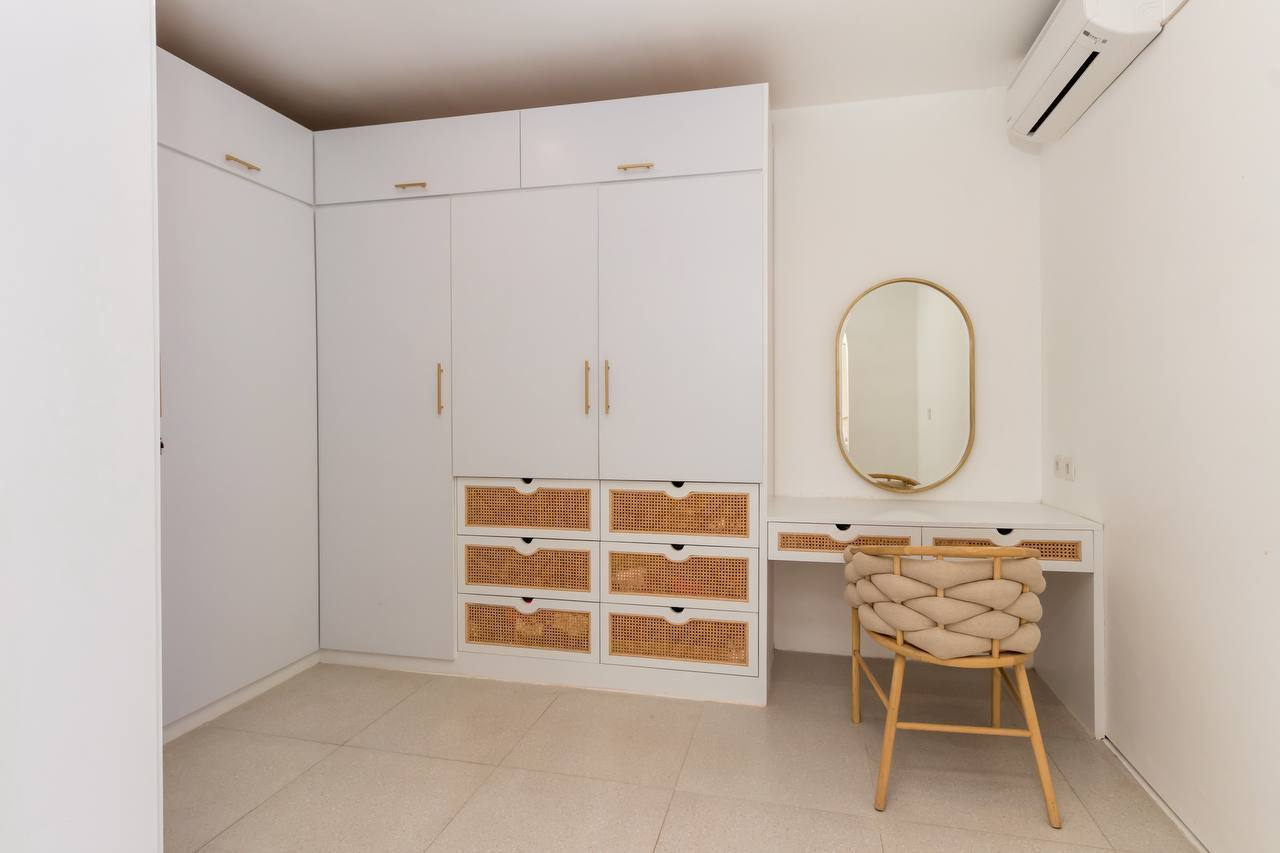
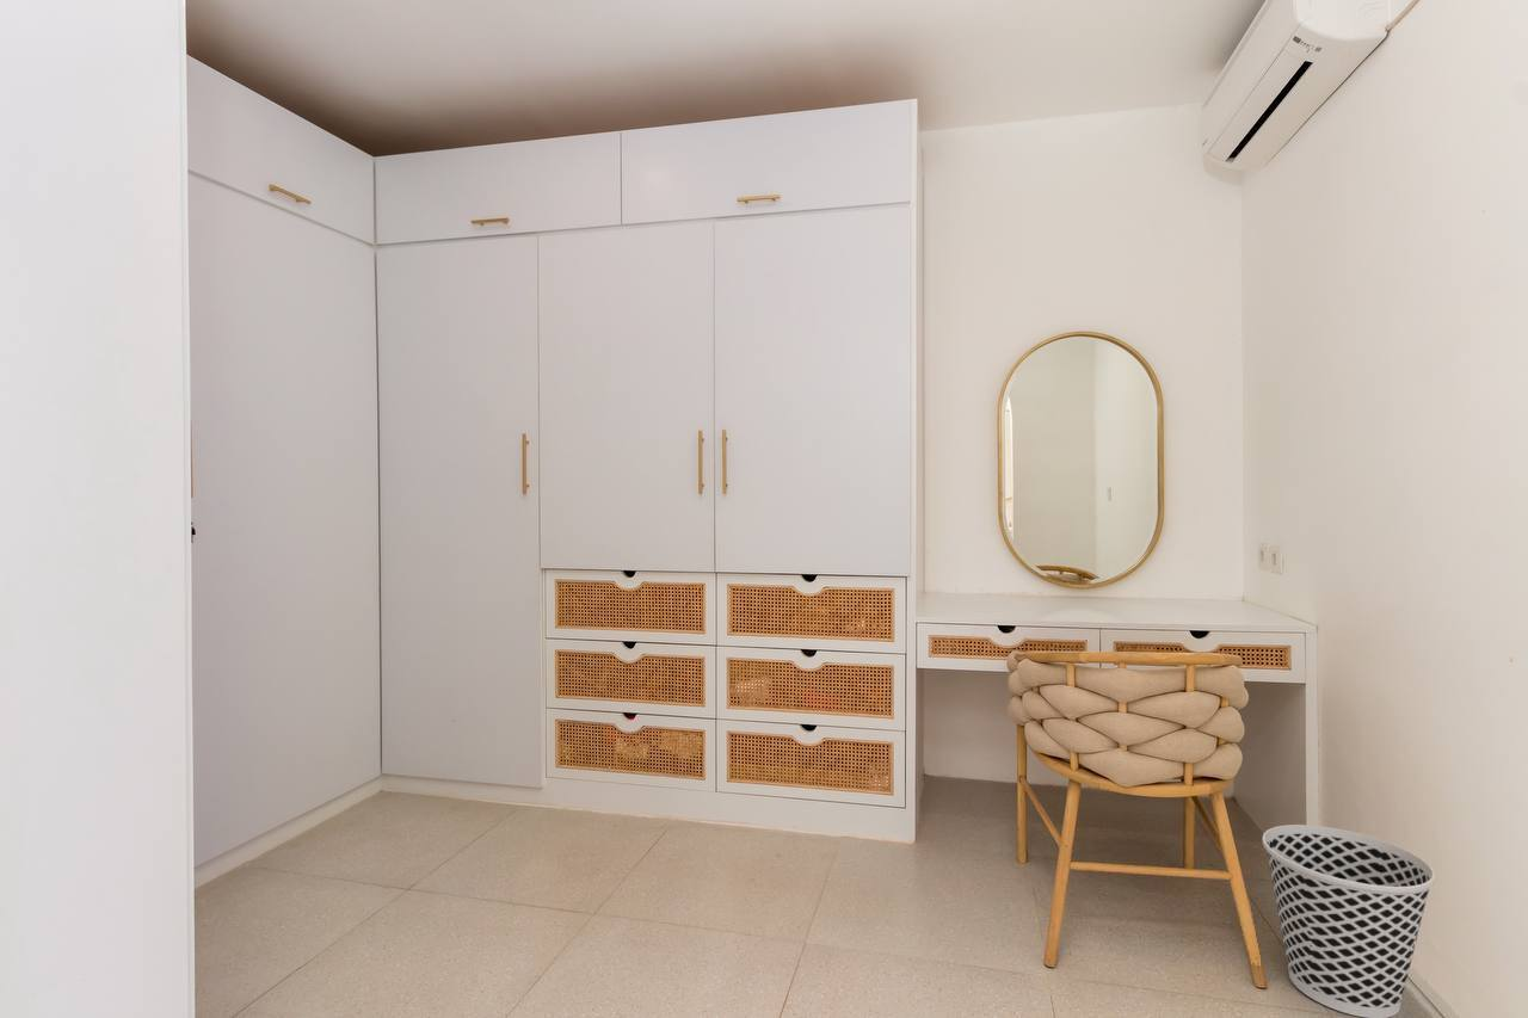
+ wastebasket (1343, 920)
